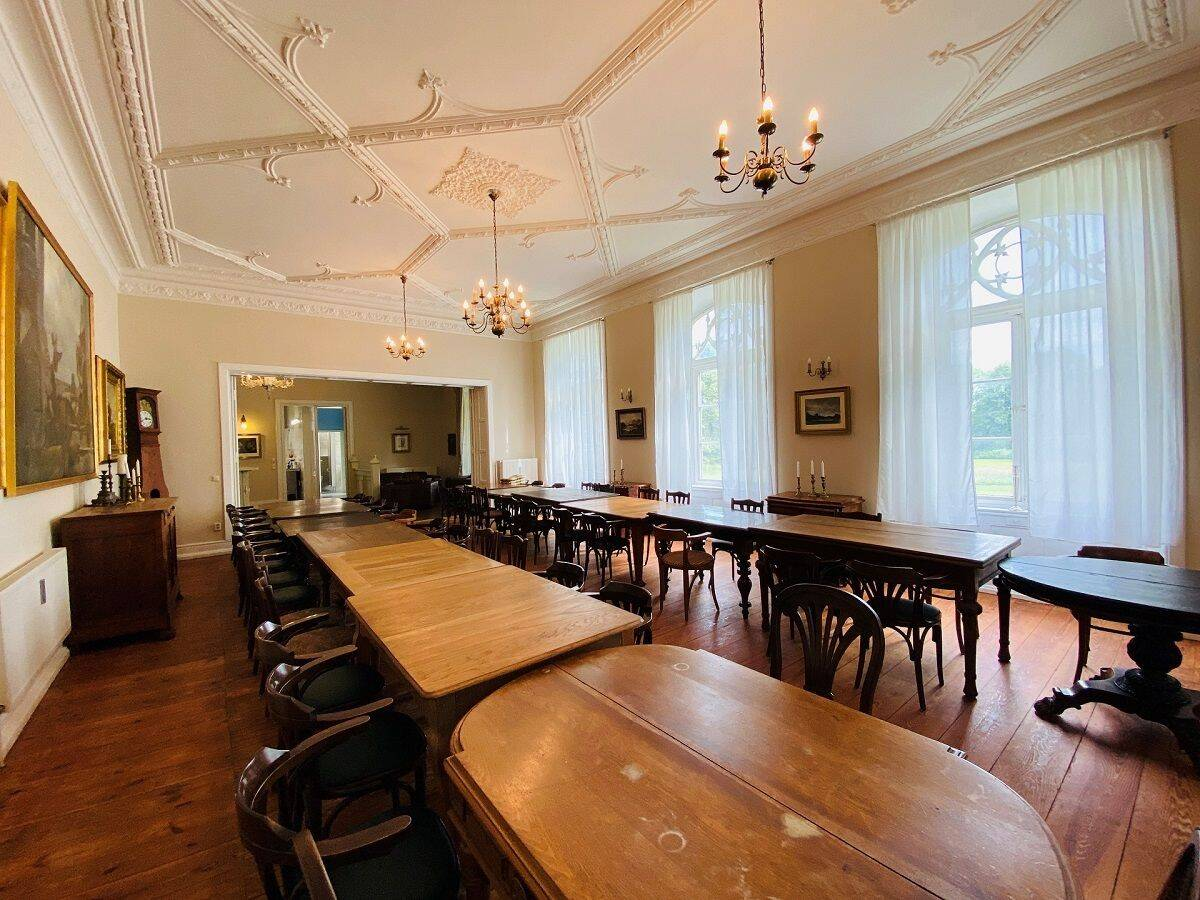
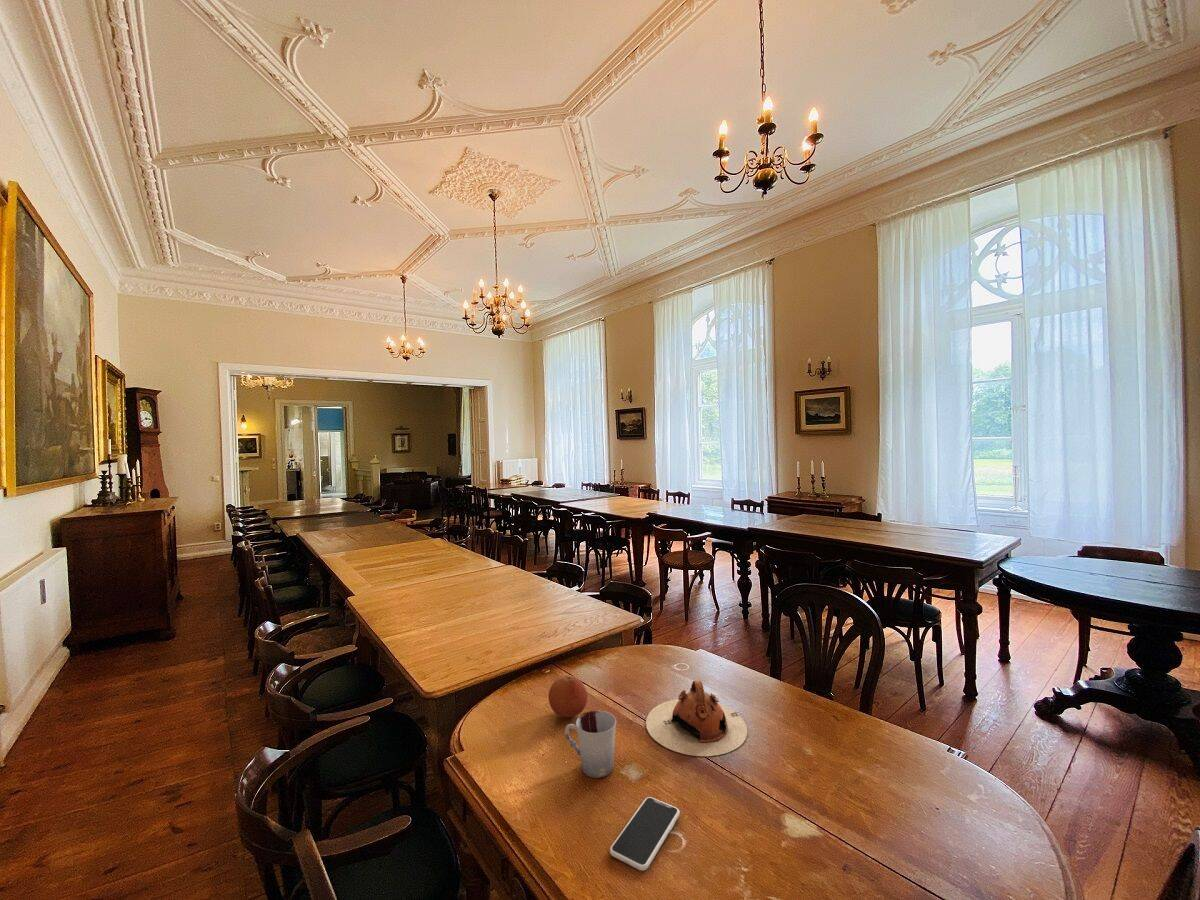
+ smartphone (646, 830)
+ cup (589, 742)
+ fruit (568, 695)
+ teapot (694, 702)
